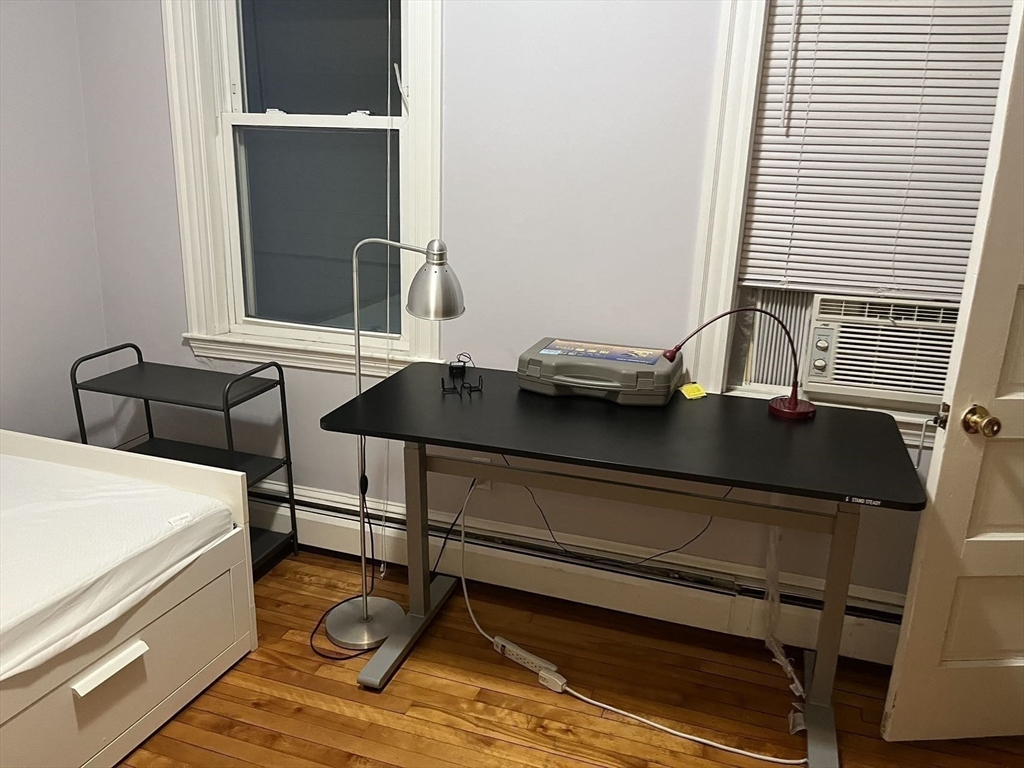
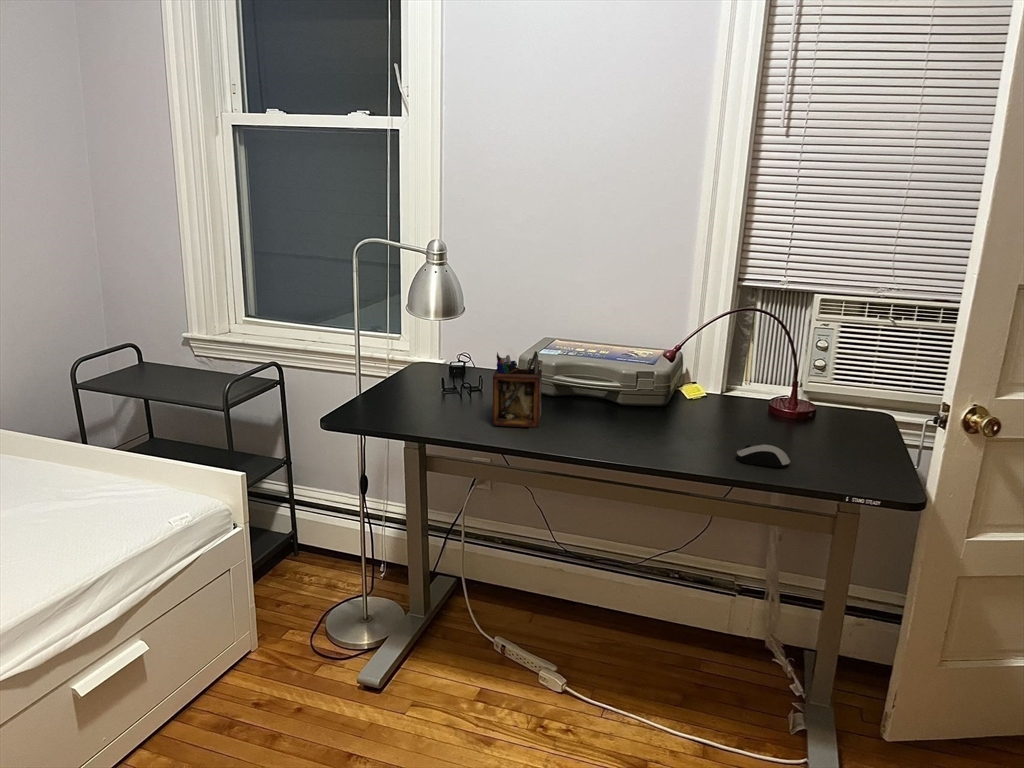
+ desk organizer (517, 387)
+ computer mouse (763, 453)
